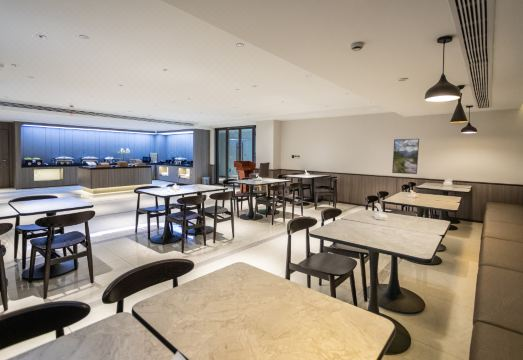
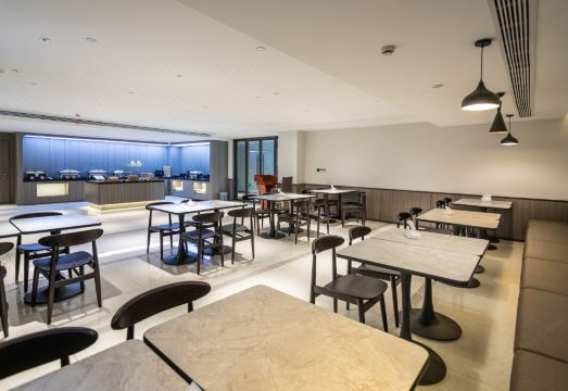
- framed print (405, 156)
